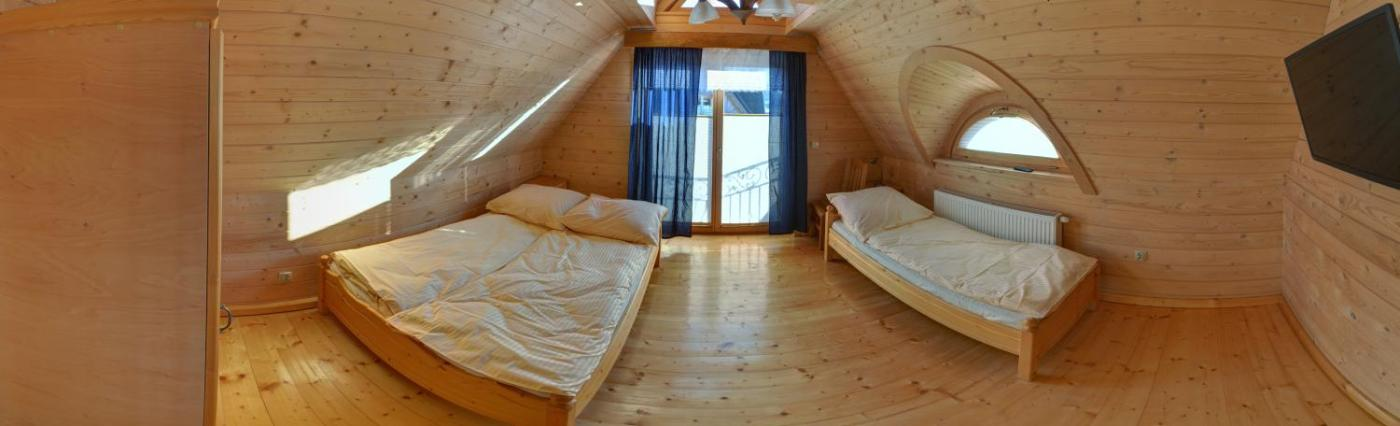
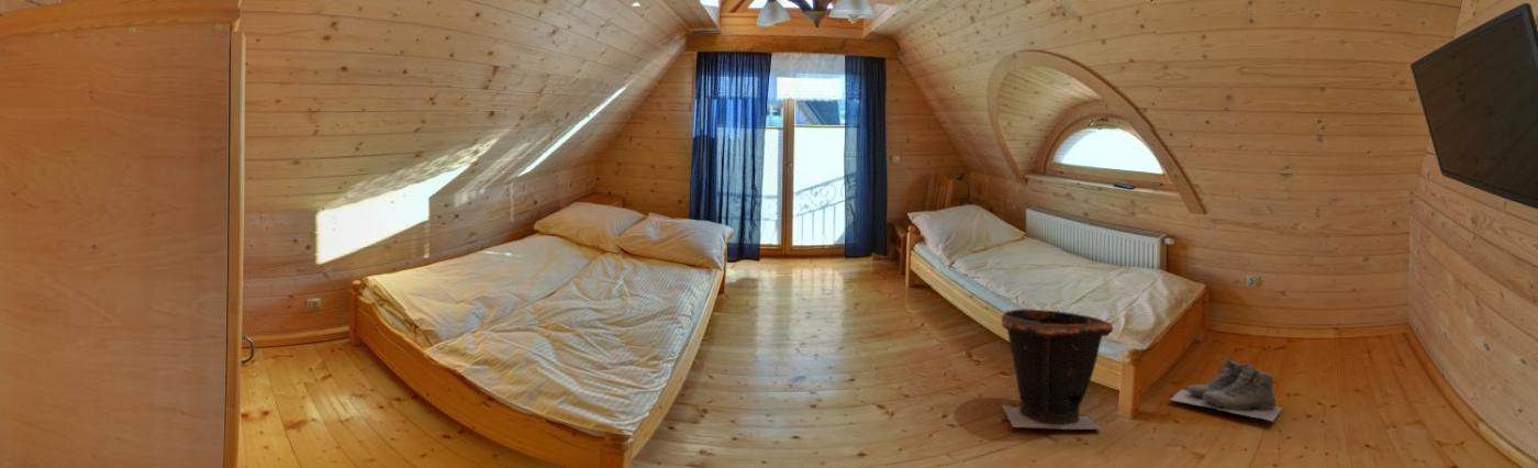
+ waste bin (1049, 361)
+ boots (1227, 381)
